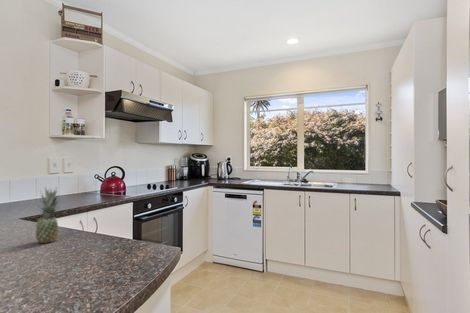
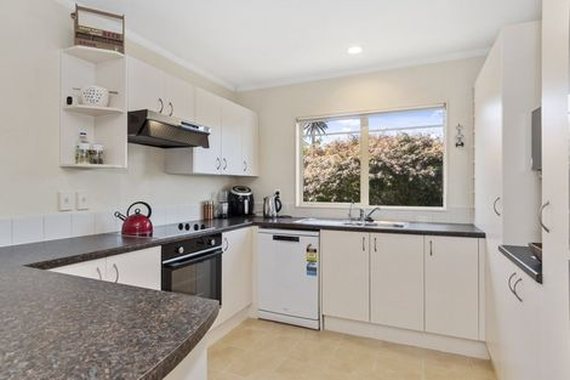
- fruit (48, 213)
